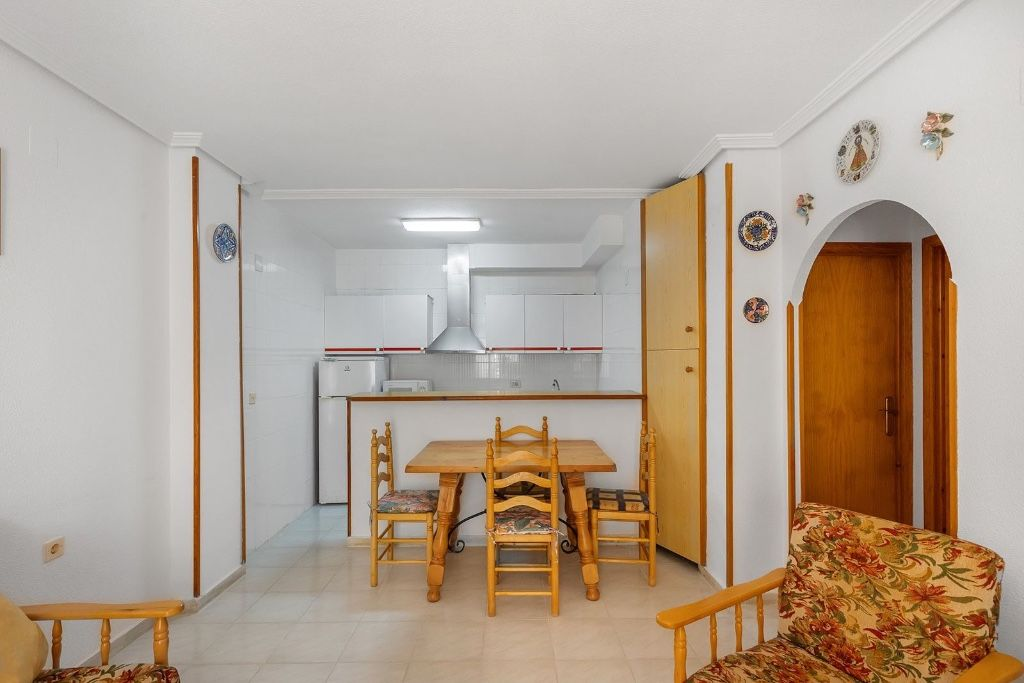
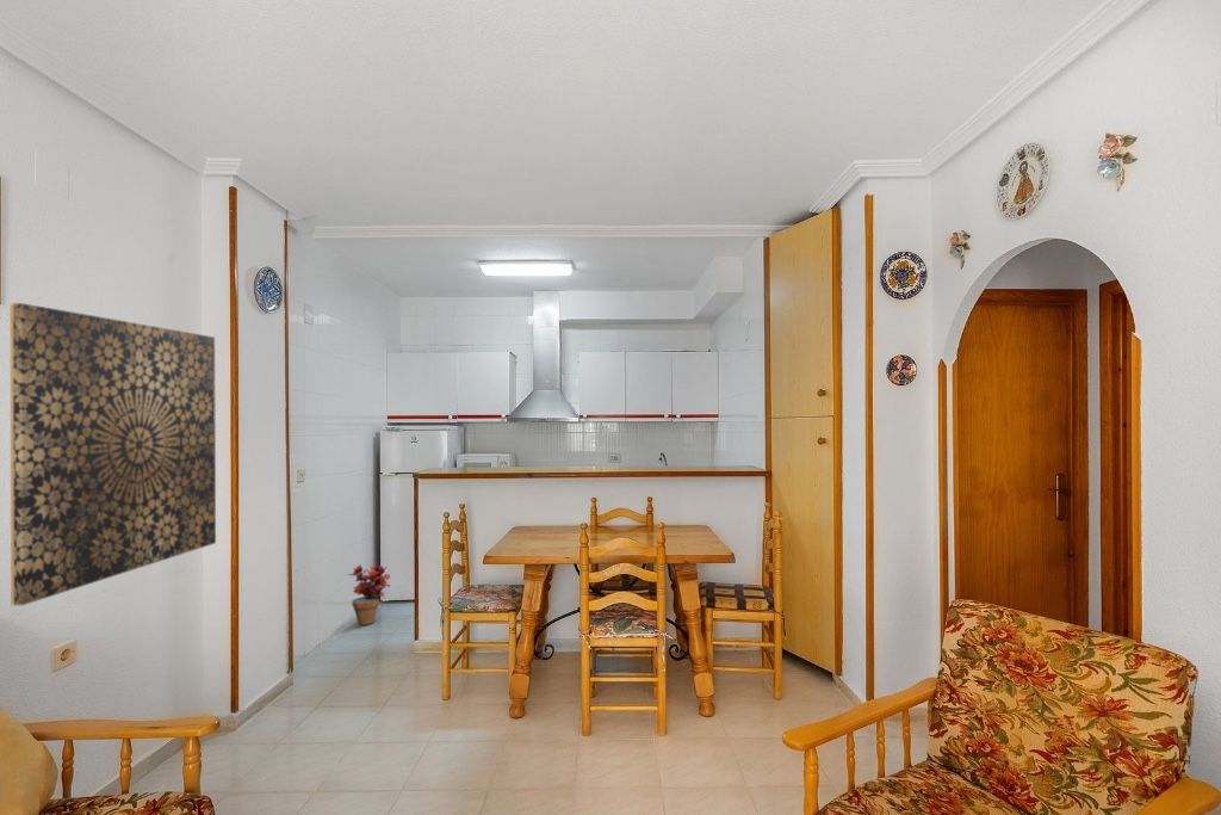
+ potted plant (370, 593)
+ wall art (131, 445)
